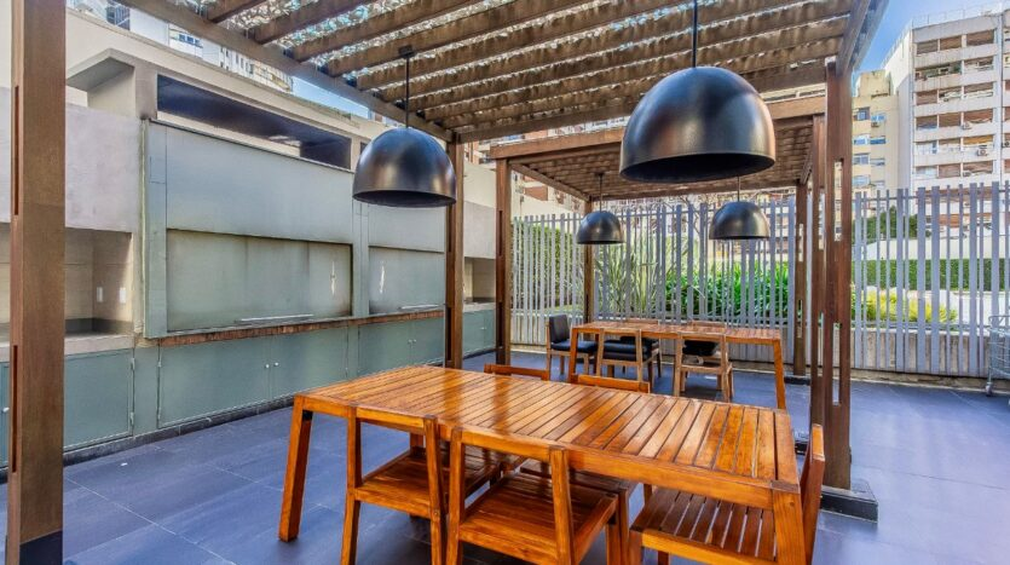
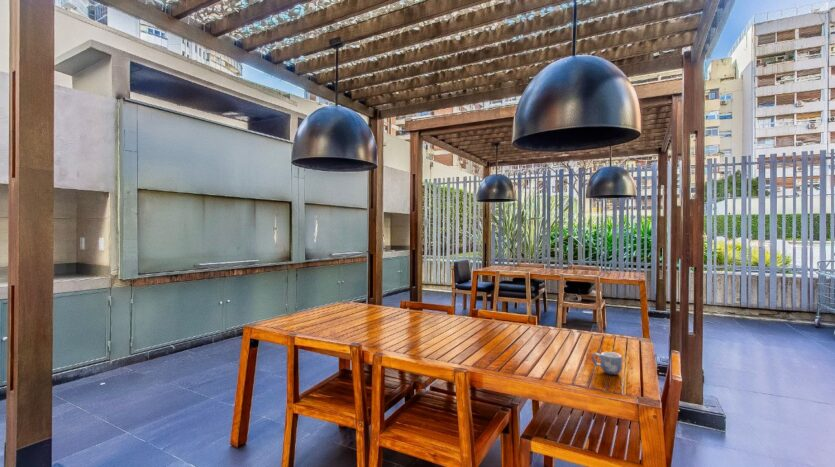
+ mug (606, 362)
